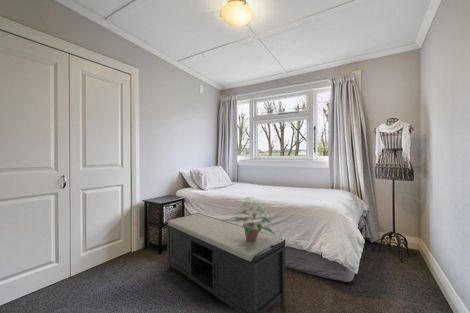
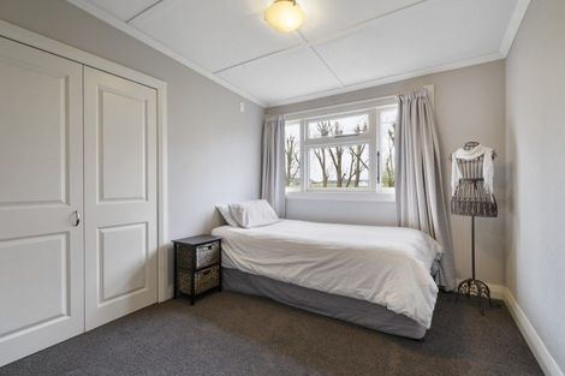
- bench (218, 256)
- potted plant (251, 217)
